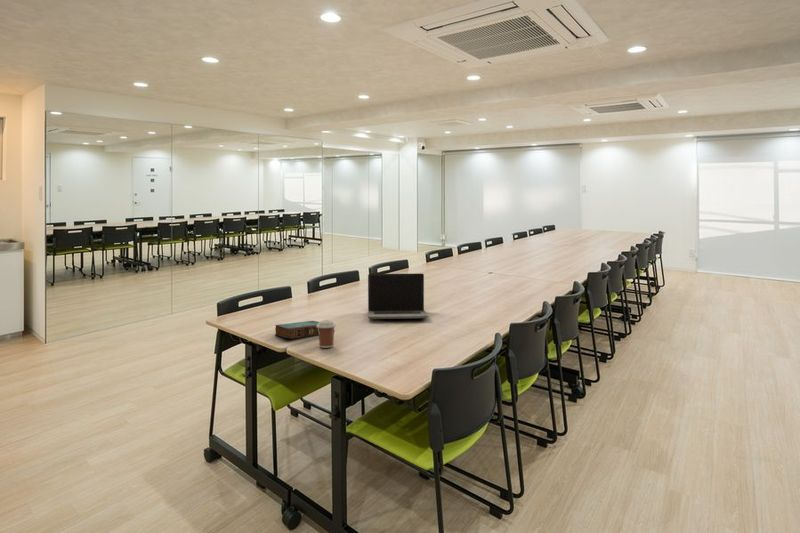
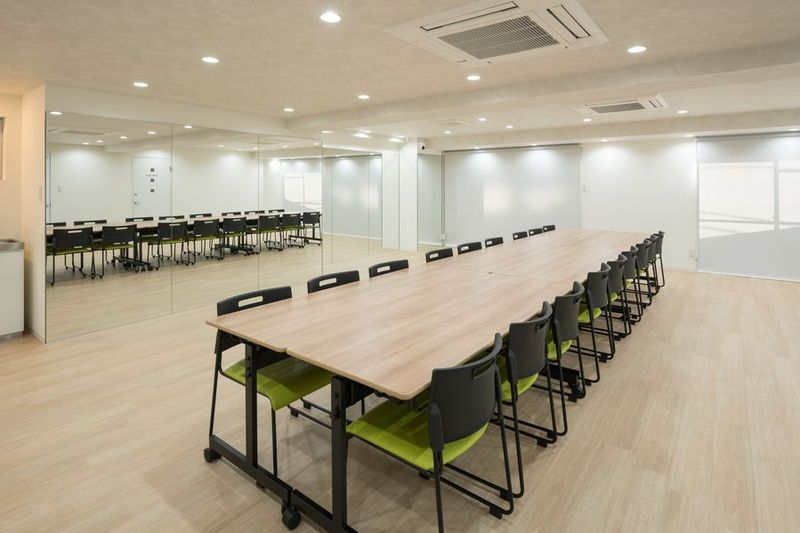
- coffee cup (326, 333)
- laptop computer (397, 295)
- book (302, 329)
